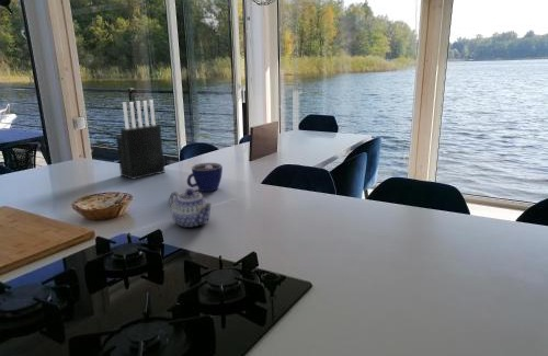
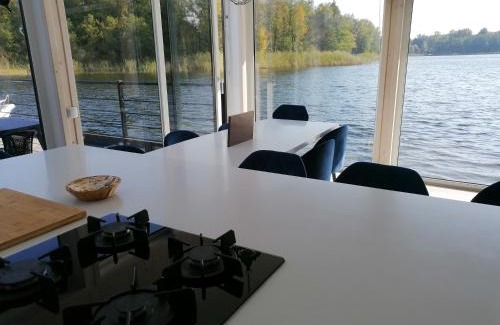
- cup (203, 179)
- teapot (190, 205)
- knife block (137, 138)
